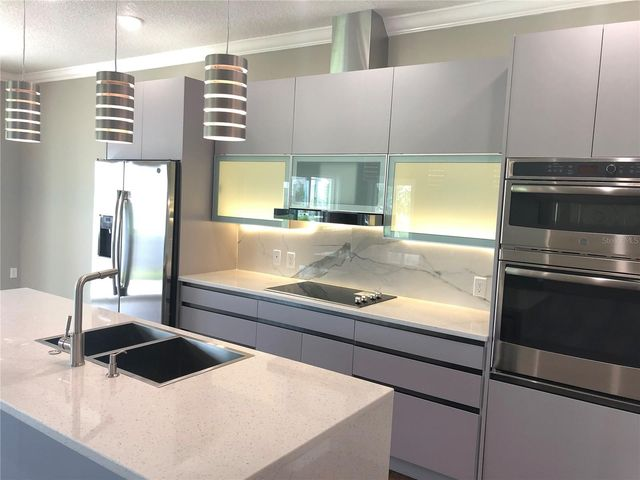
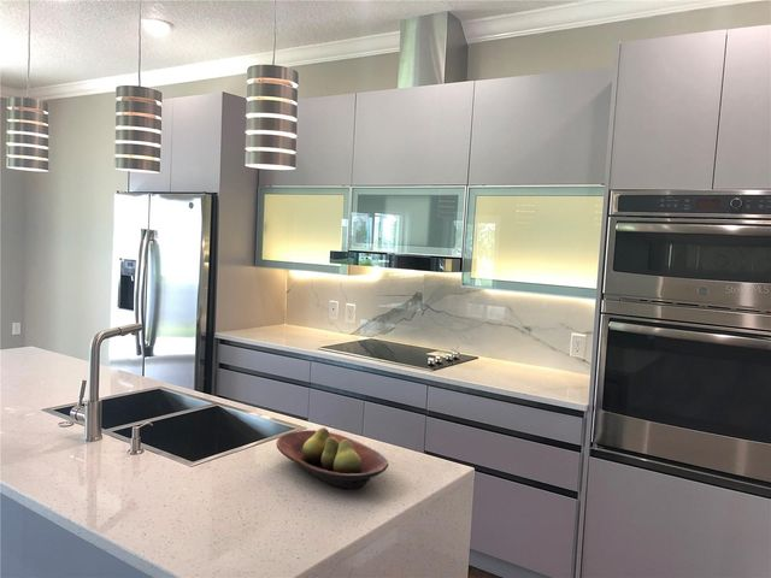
+ fruit bowl (330, 453)
